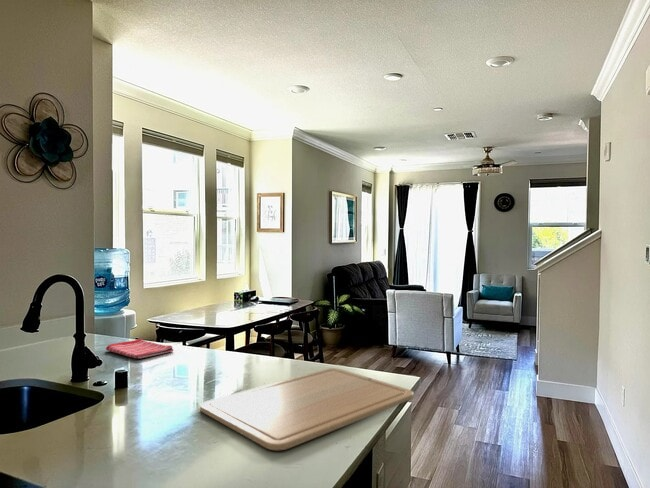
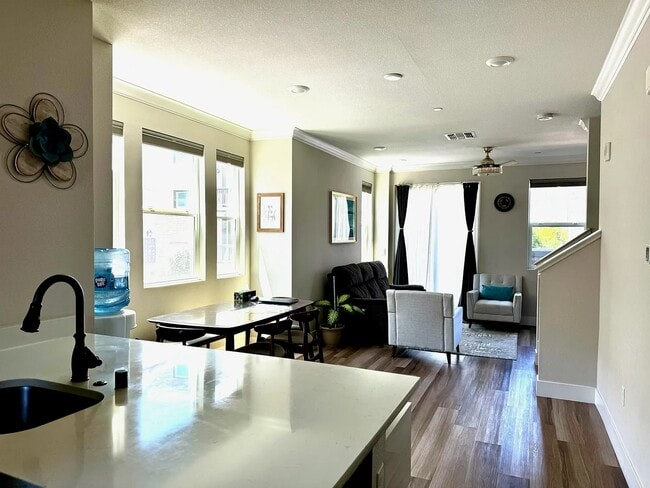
- dish towel (139, 348)
- chopping board (311, 399)
